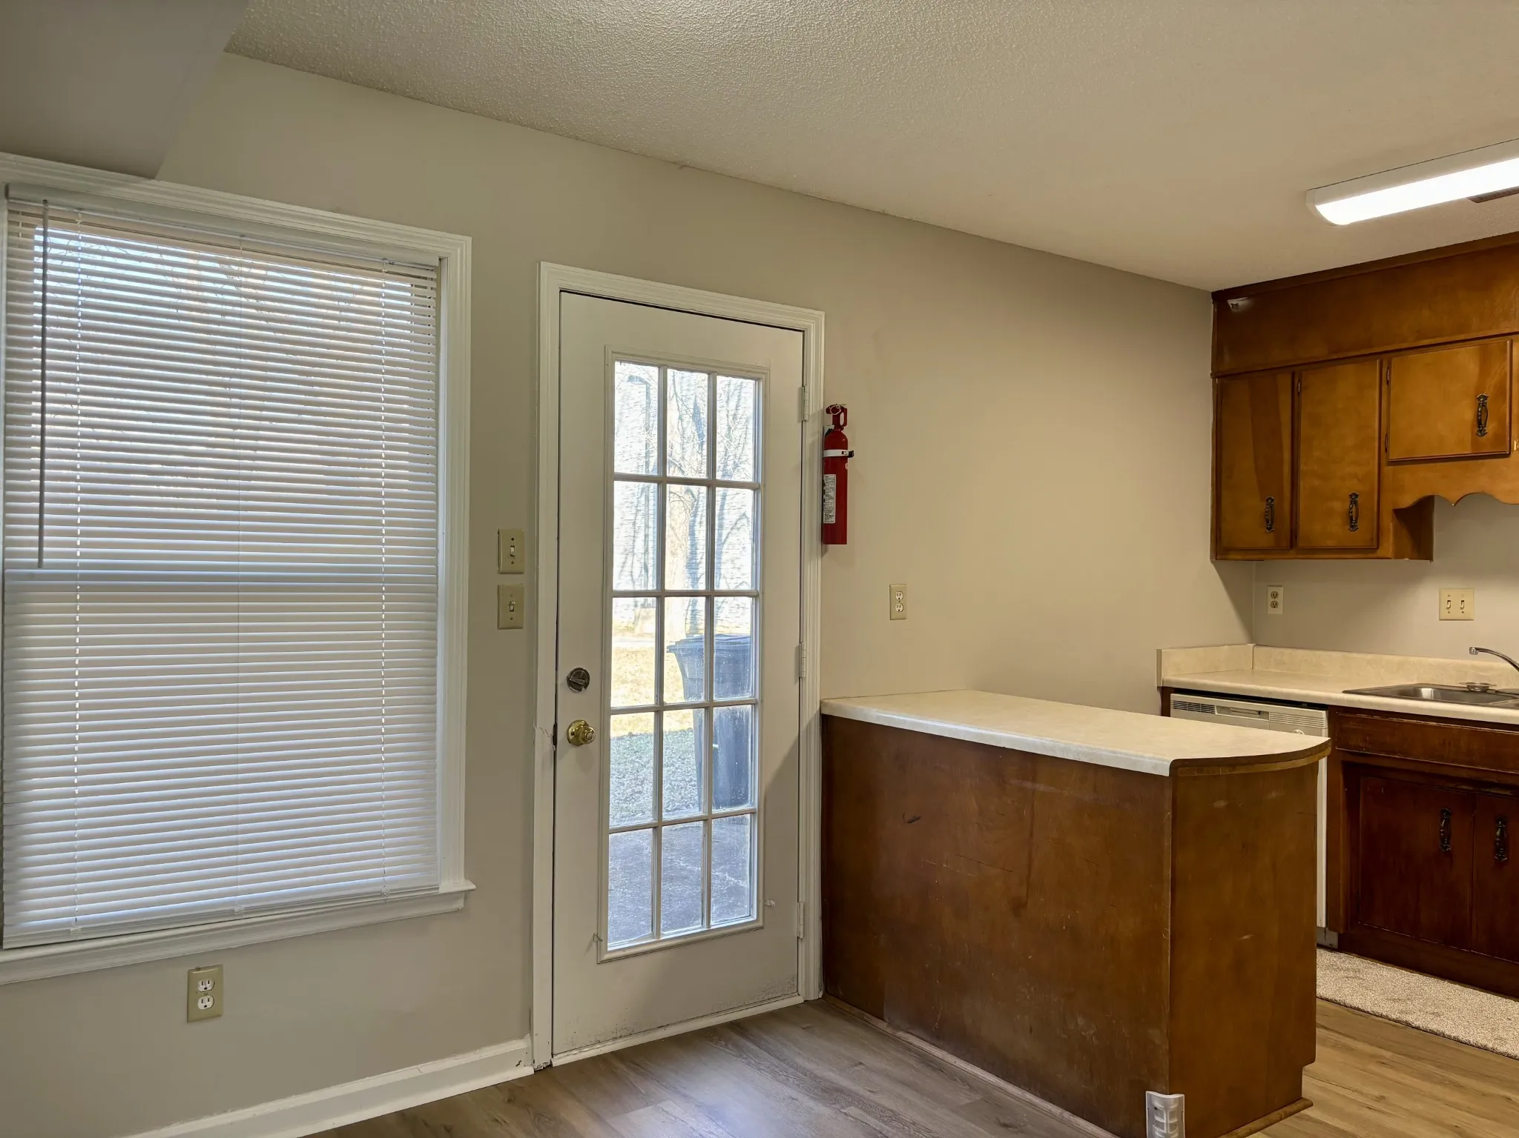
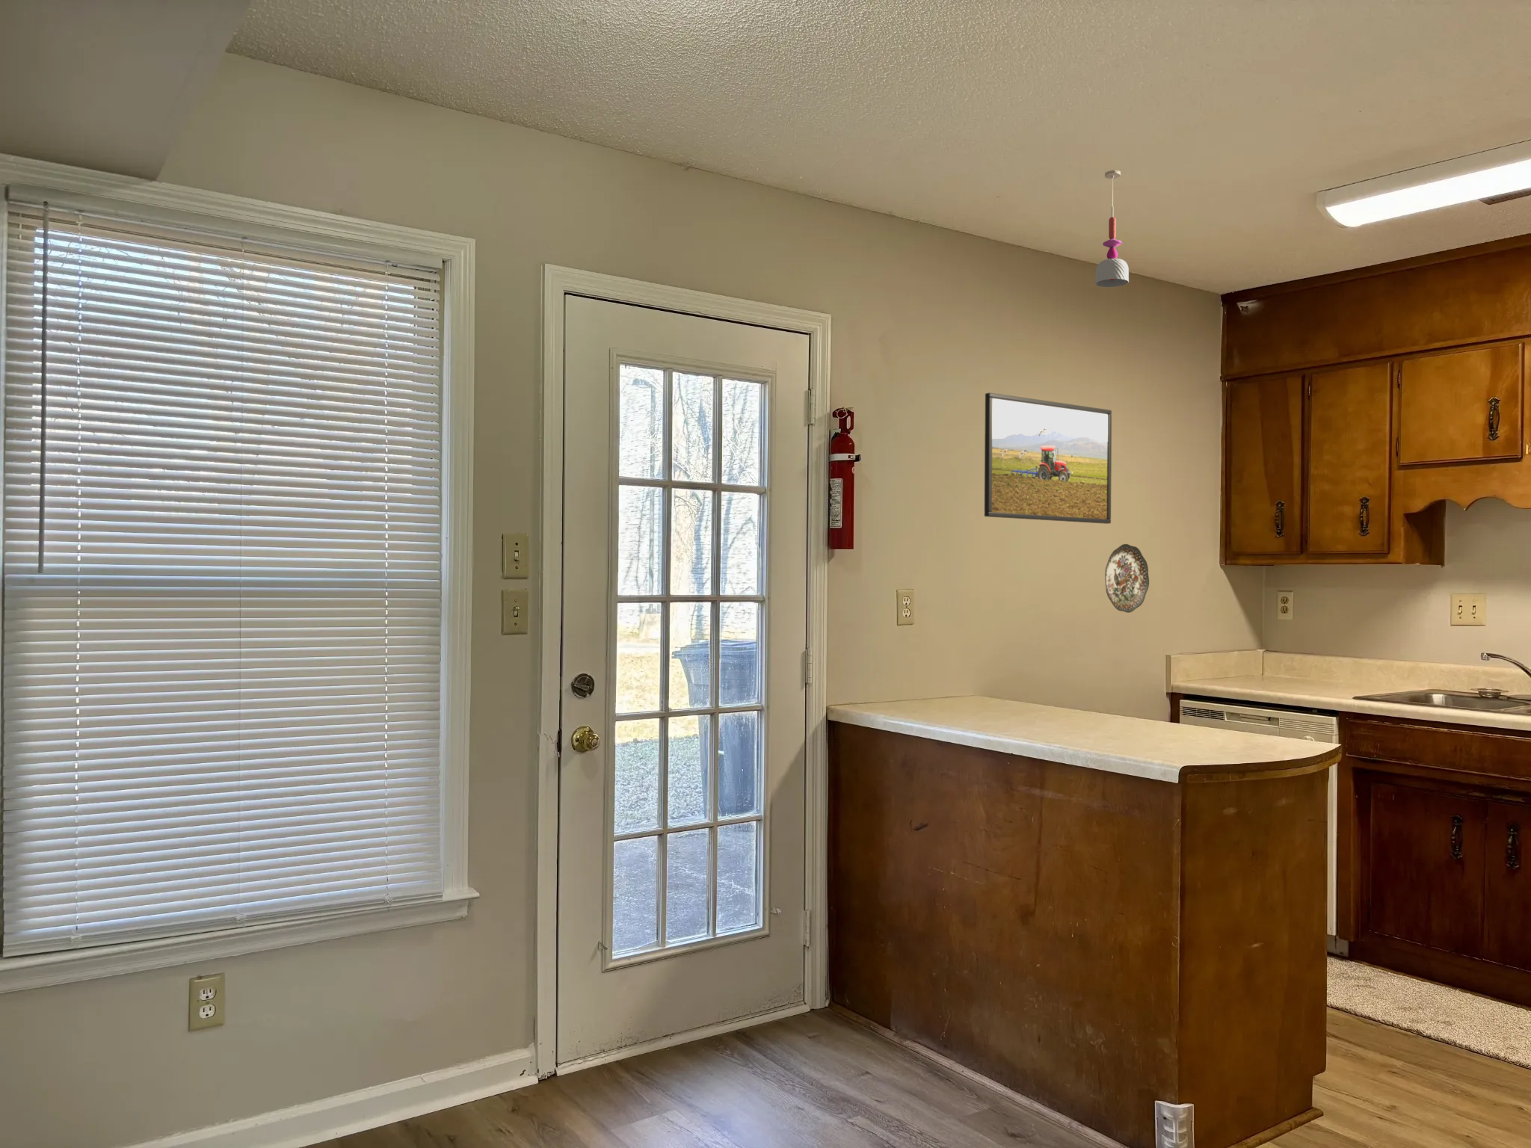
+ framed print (1050, 461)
+ pendant light (1113, 228)
+ decorative plate (1125, 578)
